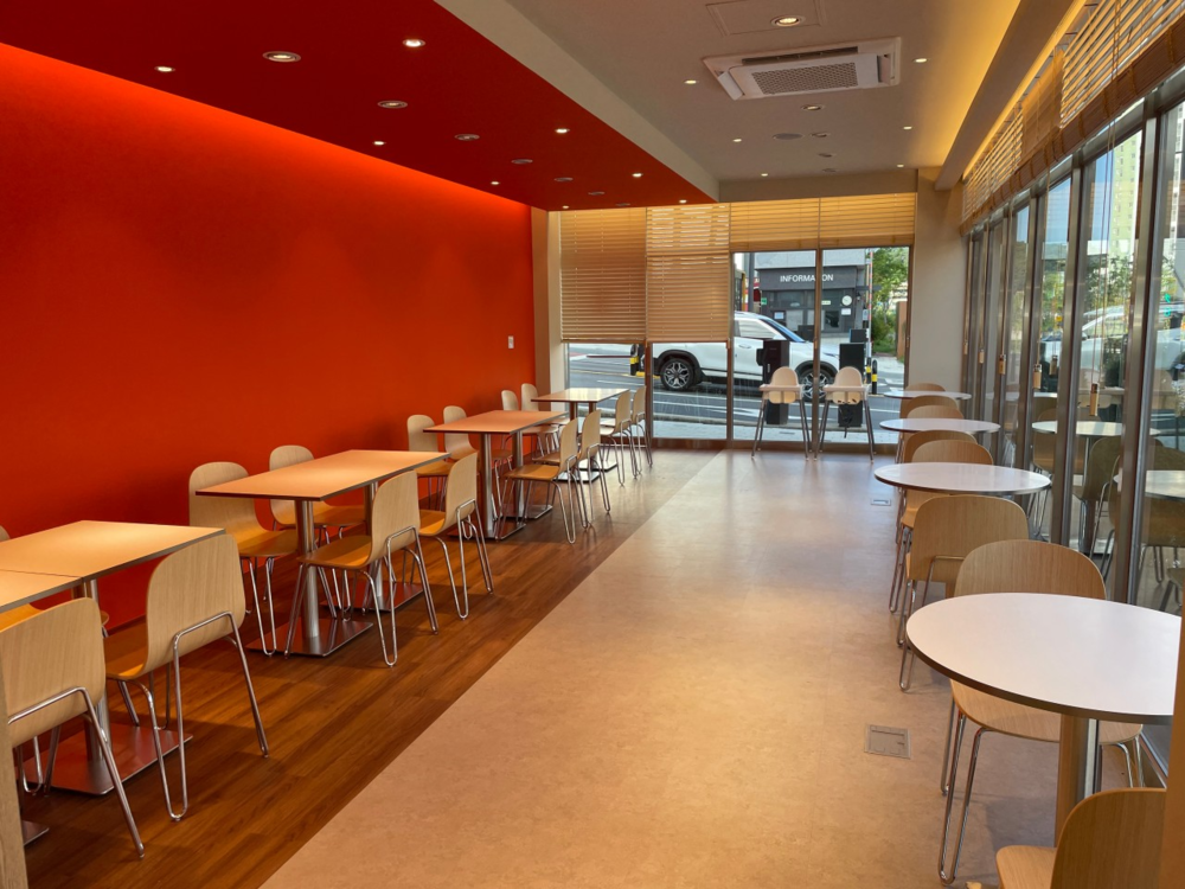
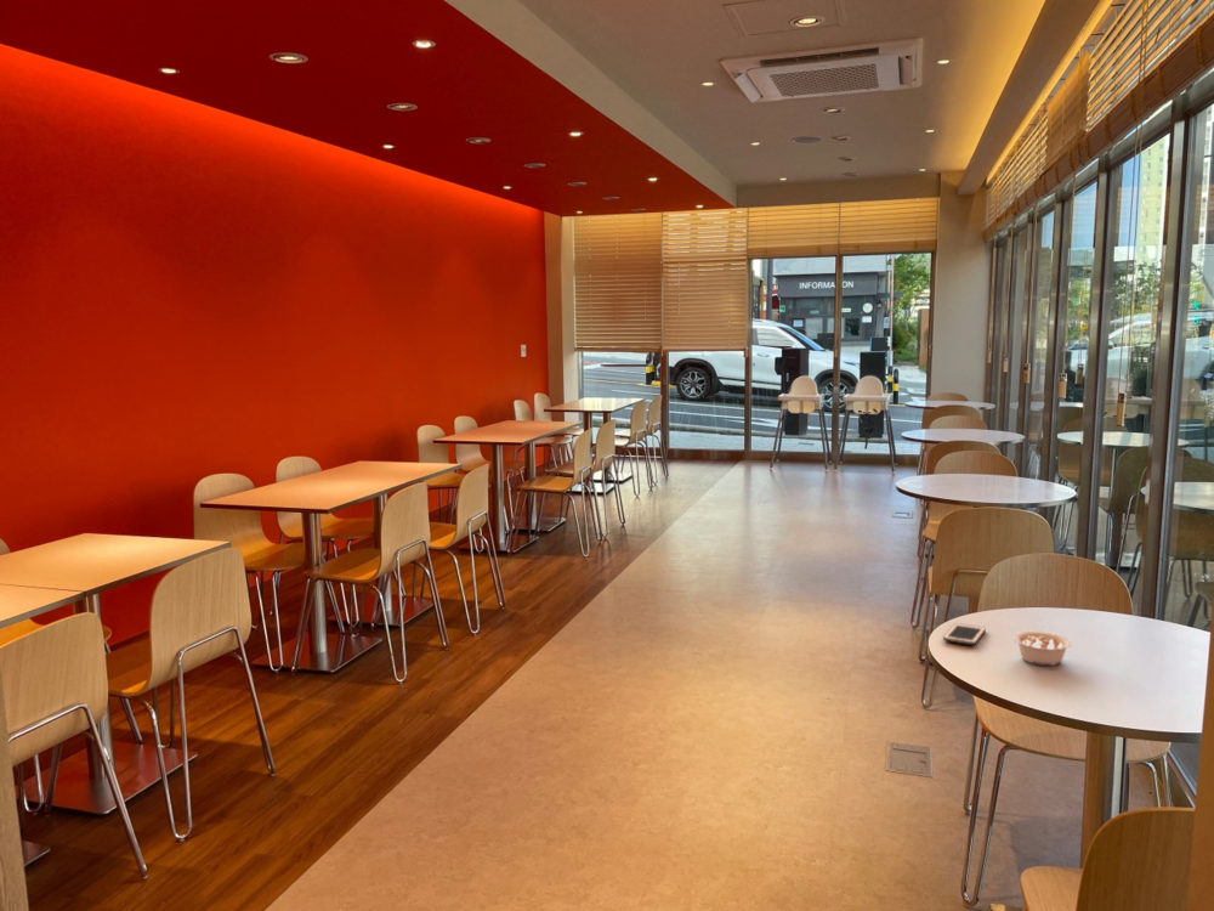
+ legume (1042, 647)
+ cell phone (964, 634)
